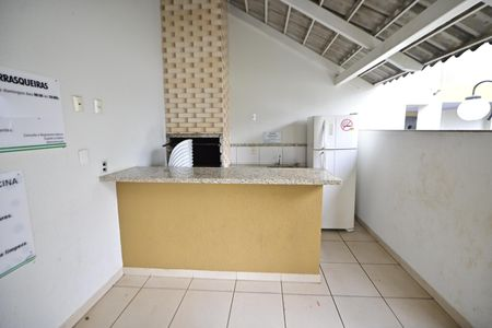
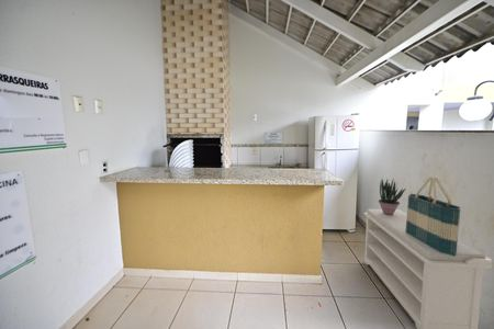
+ tote bag (430, 209)
+ bench (408, 260)
+ potted plant (390, 195)
